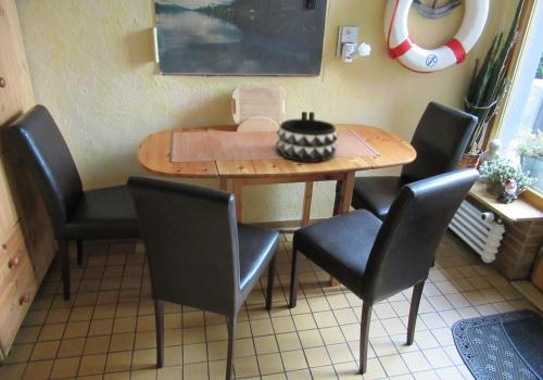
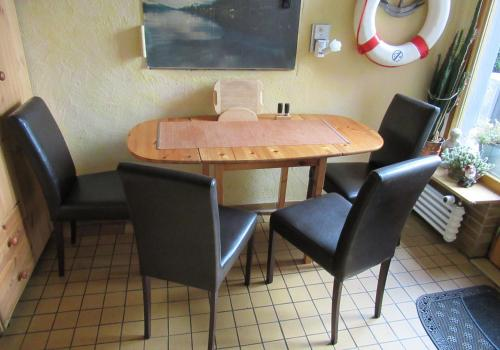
- decorative bowl (306, 139)
